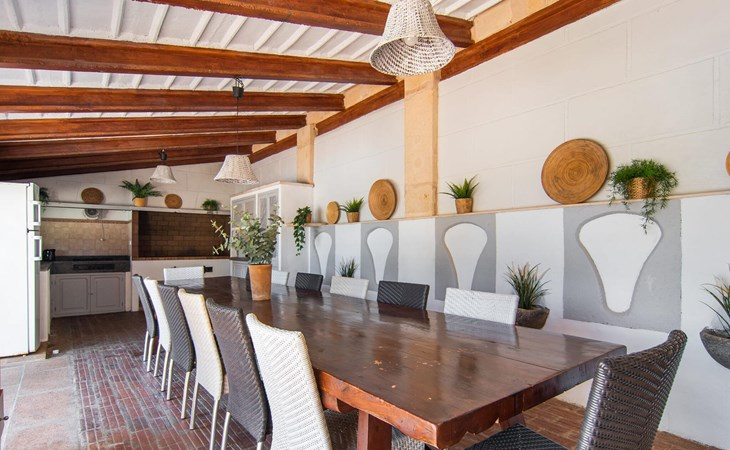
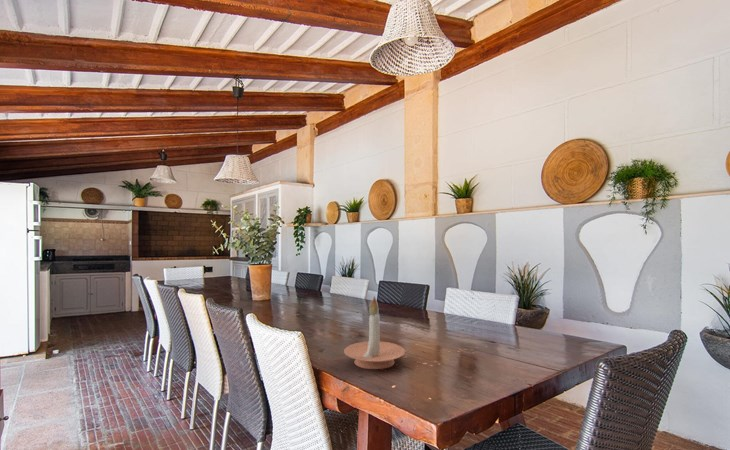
+ candle holder (374, 329)
